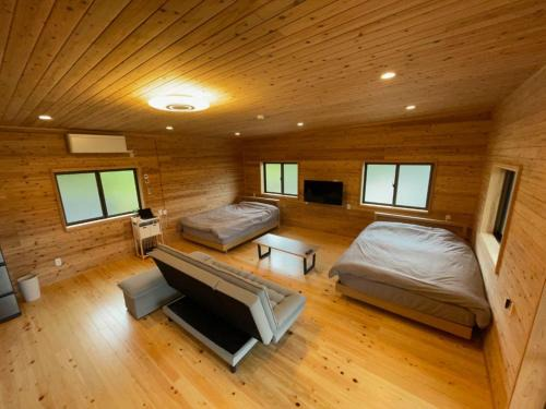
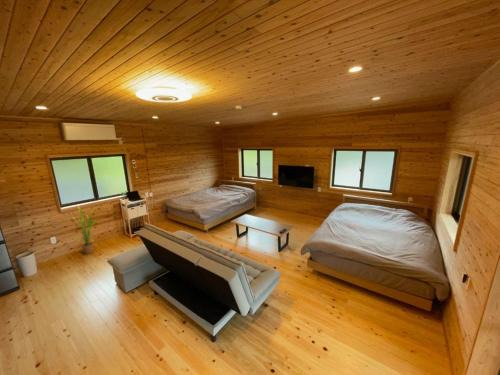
+ house plant (83, 230)
